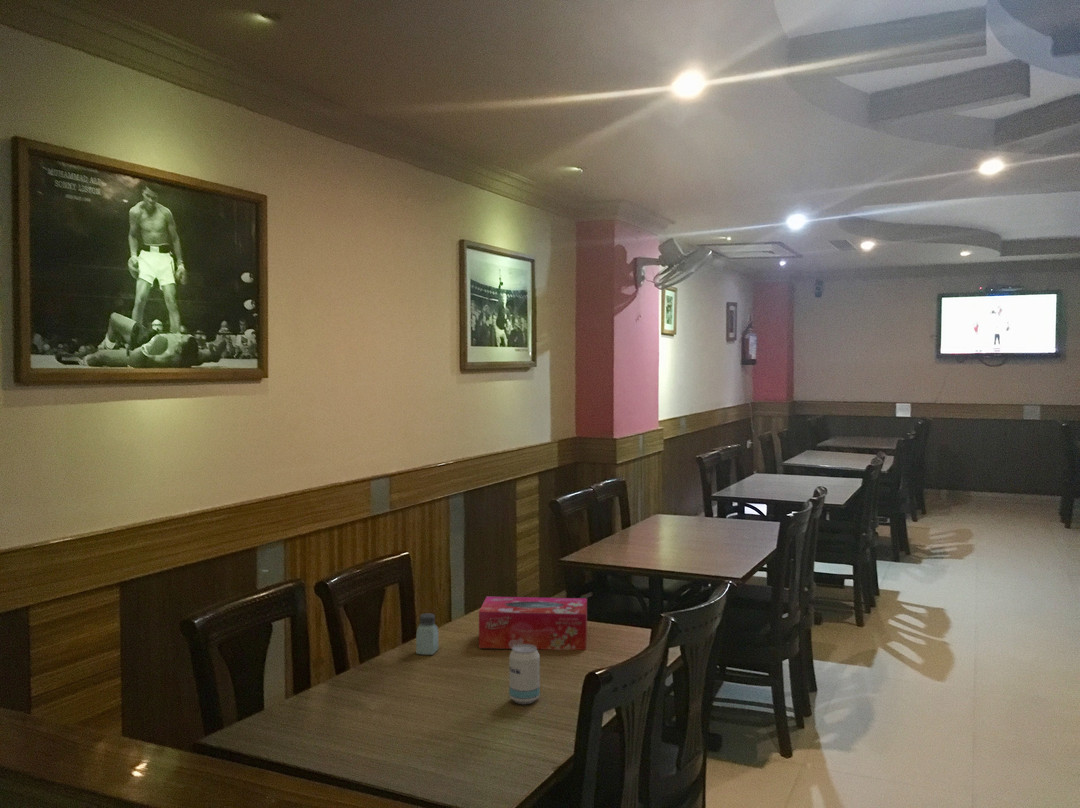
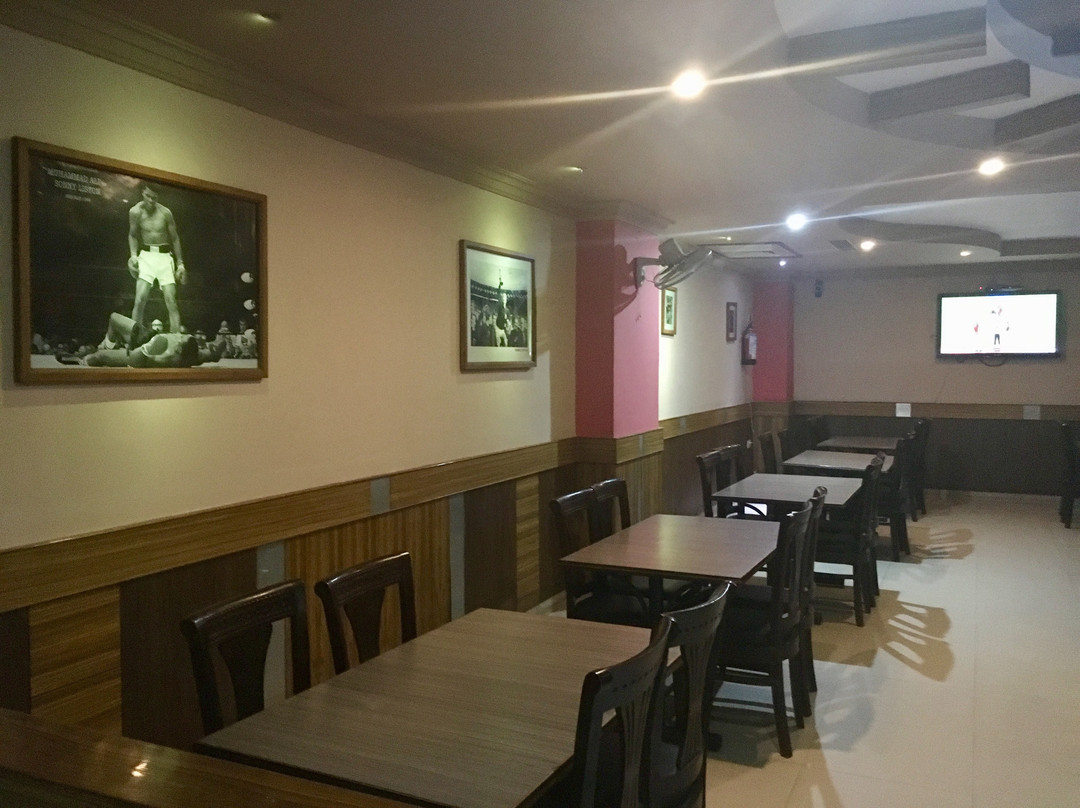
- tissue box (534, 622)
- saltshaker (427, 633)
- beverage can (524, 674)
